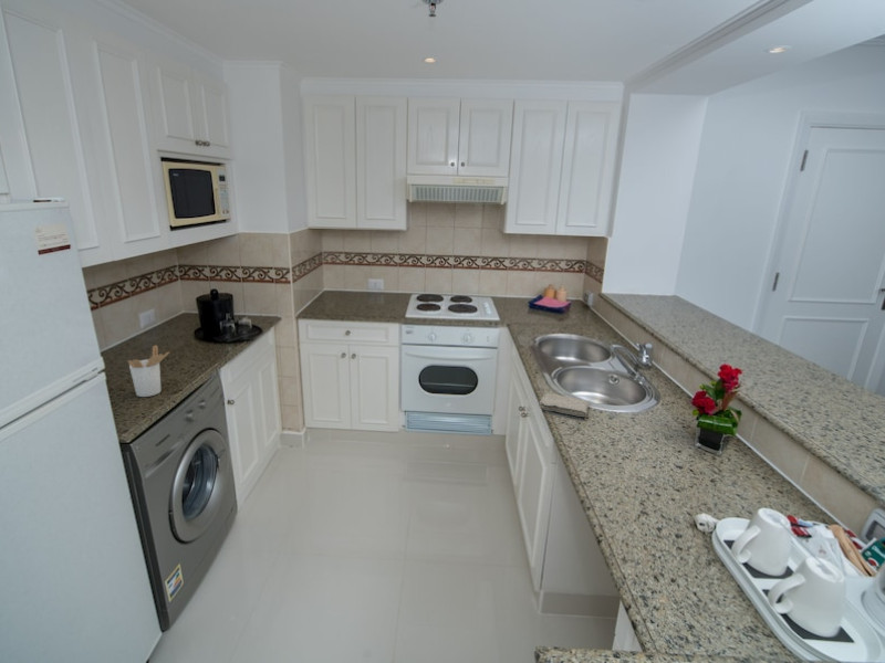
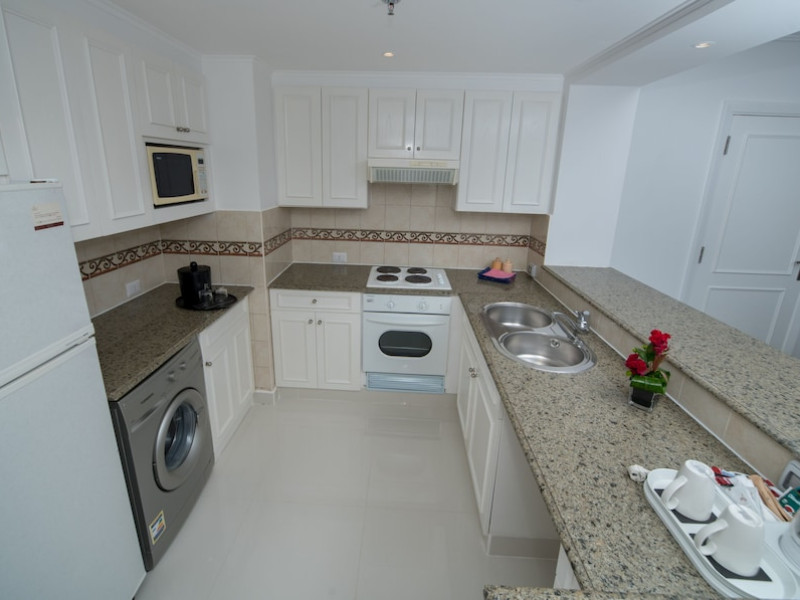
- utensil holder (150, 371)
- washcloth (563, 403)
